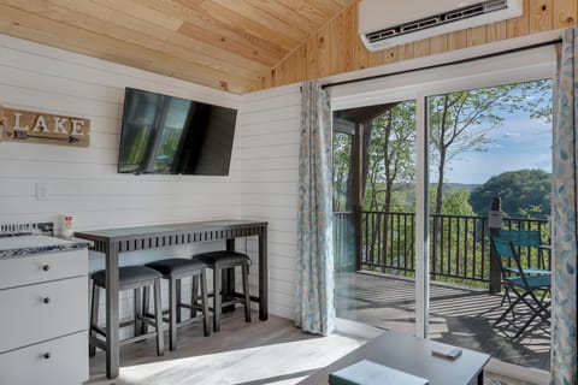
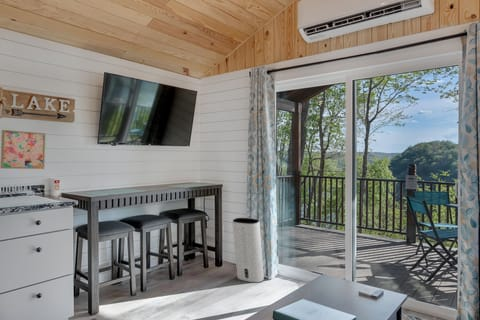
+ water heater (248, 249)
+ wall art (23, 150)
